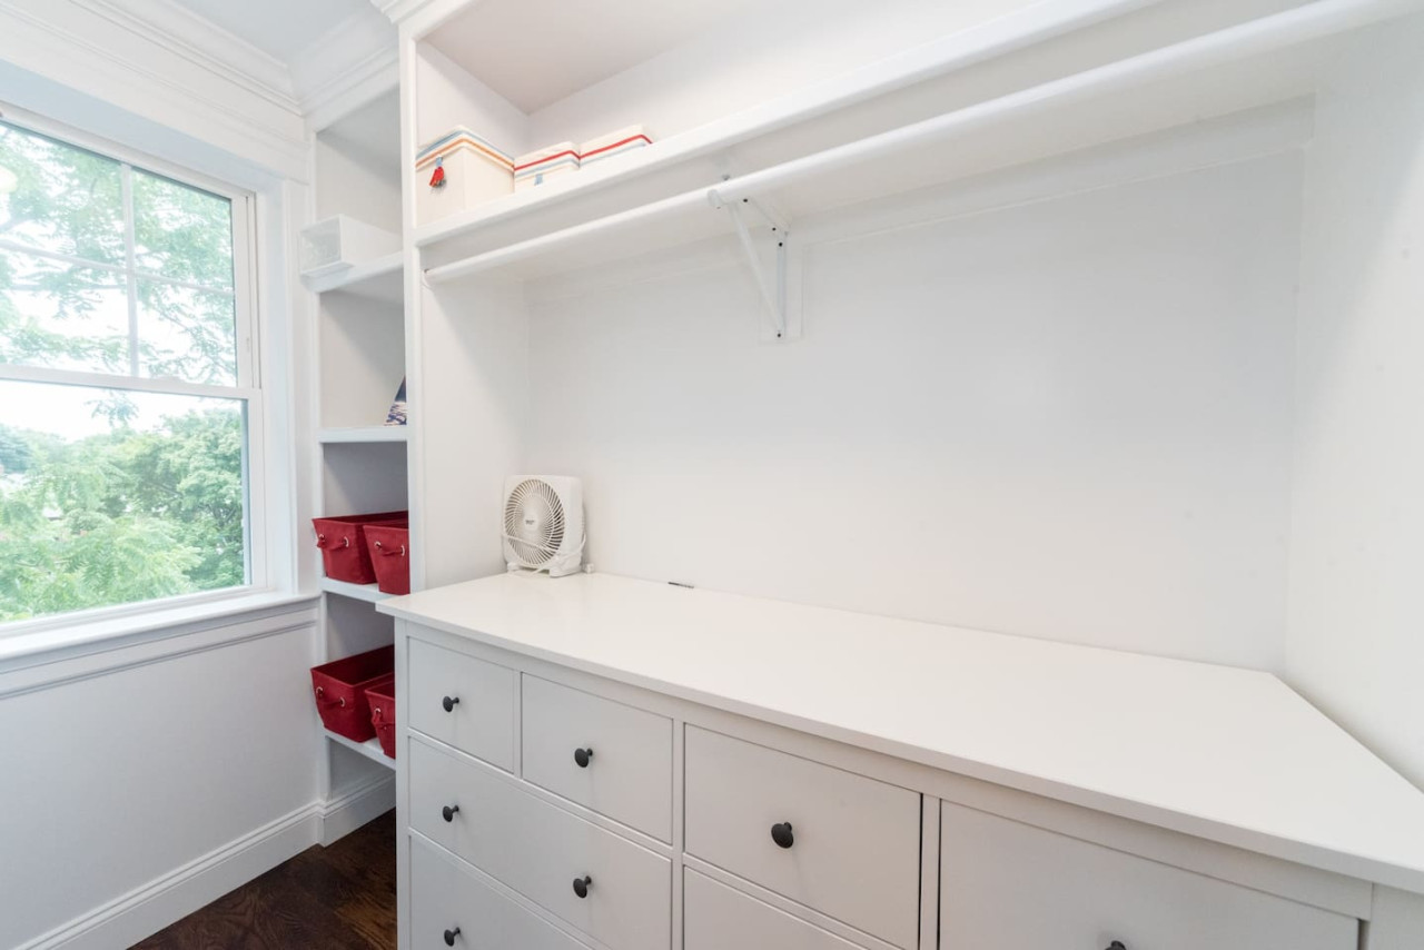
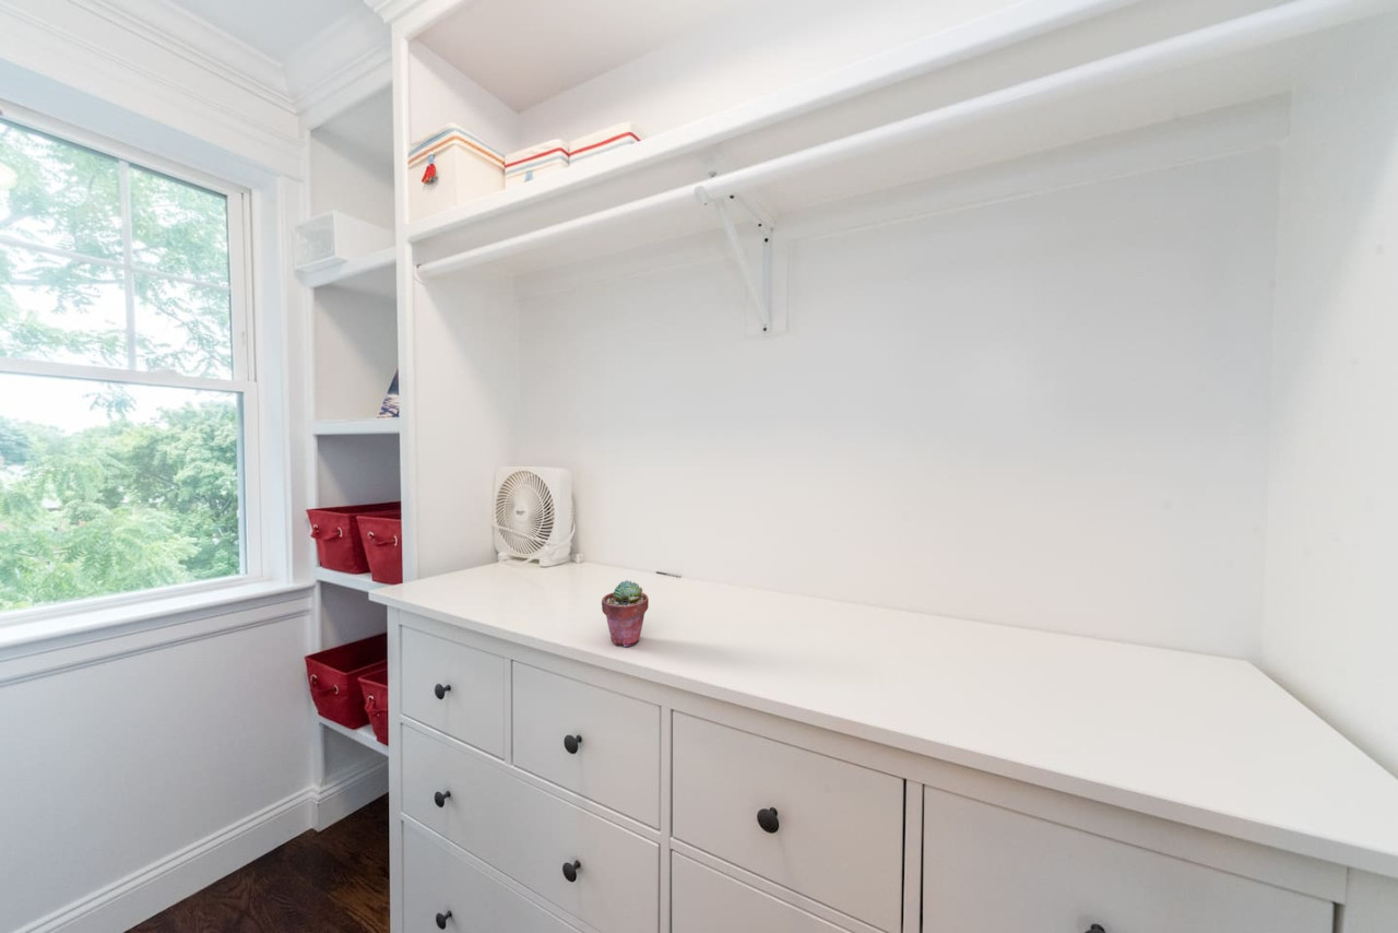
+ potted succulent (625, 610)
